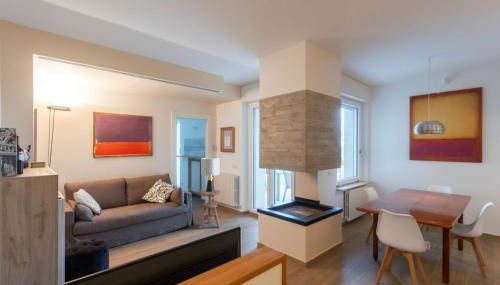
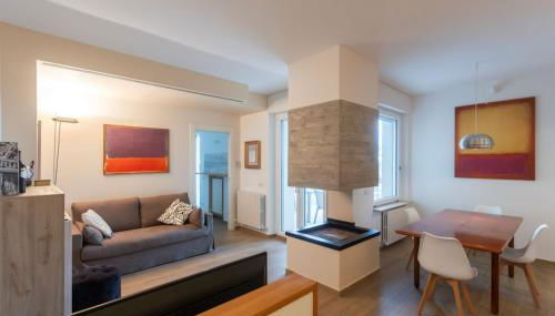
- side table (209, 208)
- lamp (210, 174)
